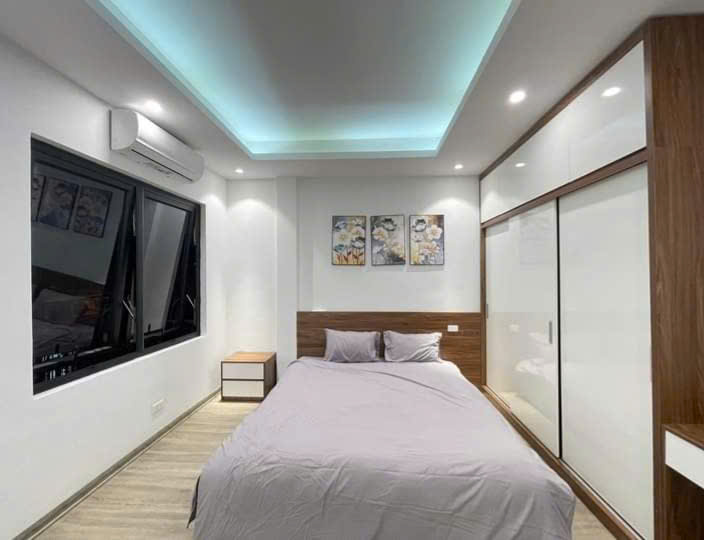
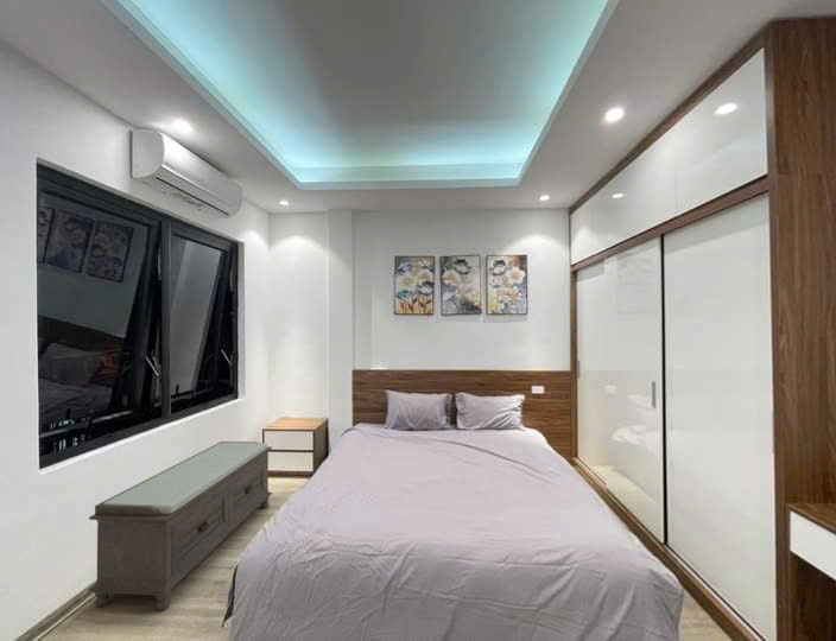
+ bench (201, 506)
